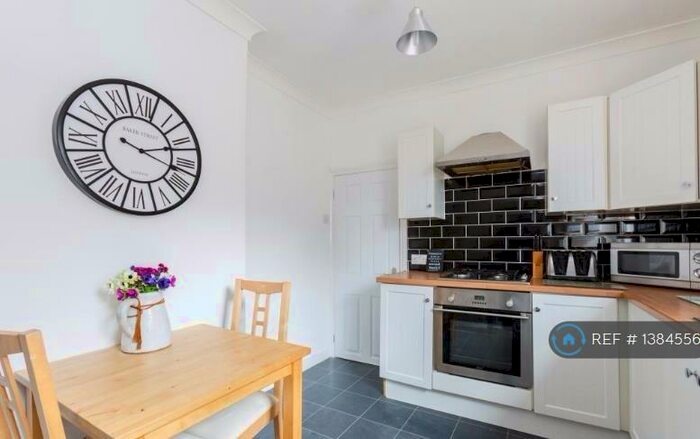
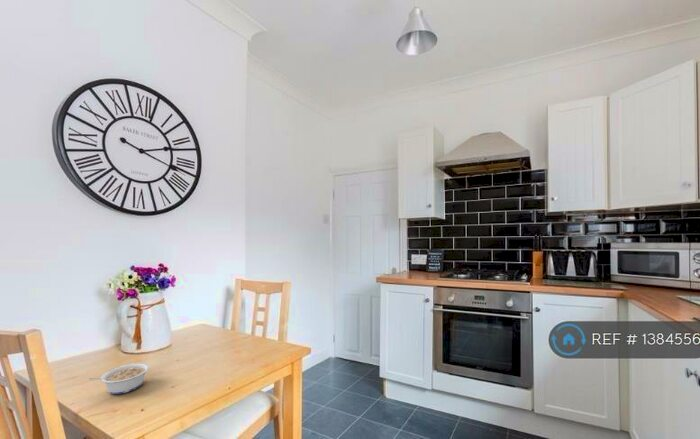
+ legume (124, 378)
